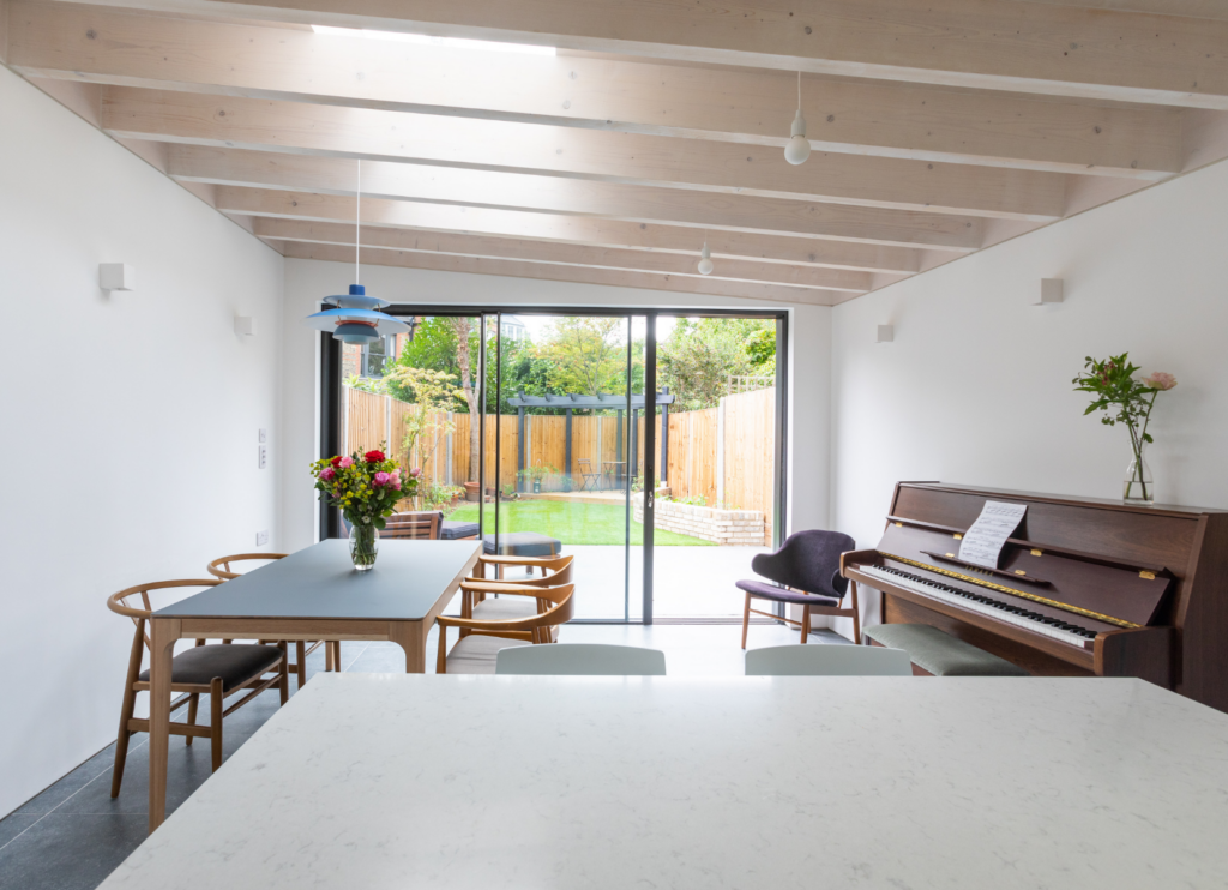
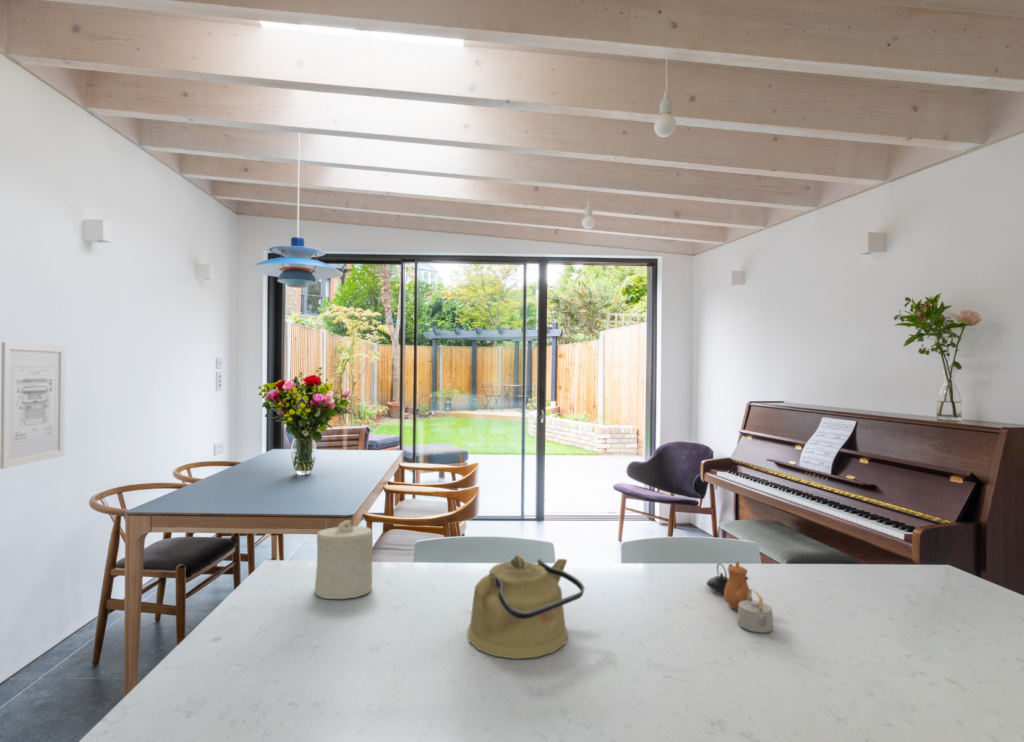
+ wall art (35, 403)
+ kettle (526, 592)
+ candle (343, 555)
+ teapot (738, 585)
